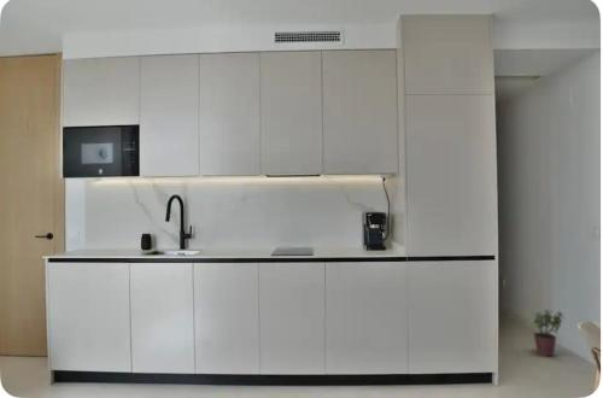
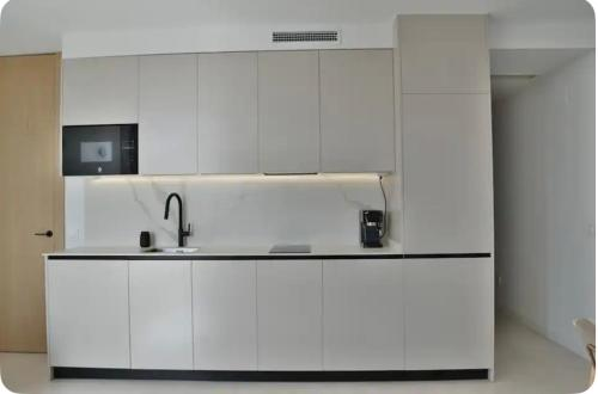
- potted plant (545, 332)
